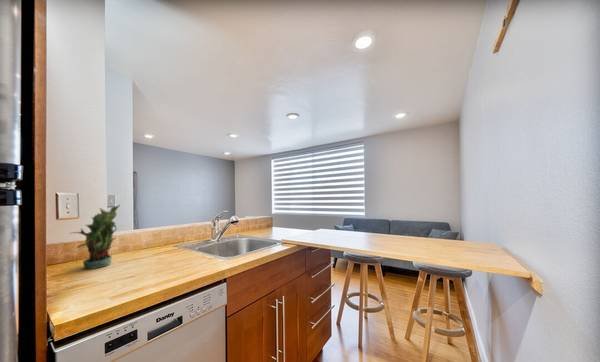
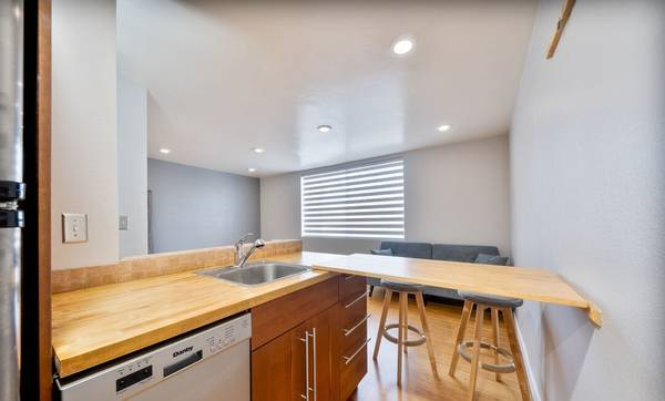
- potted plant (101, 235)
